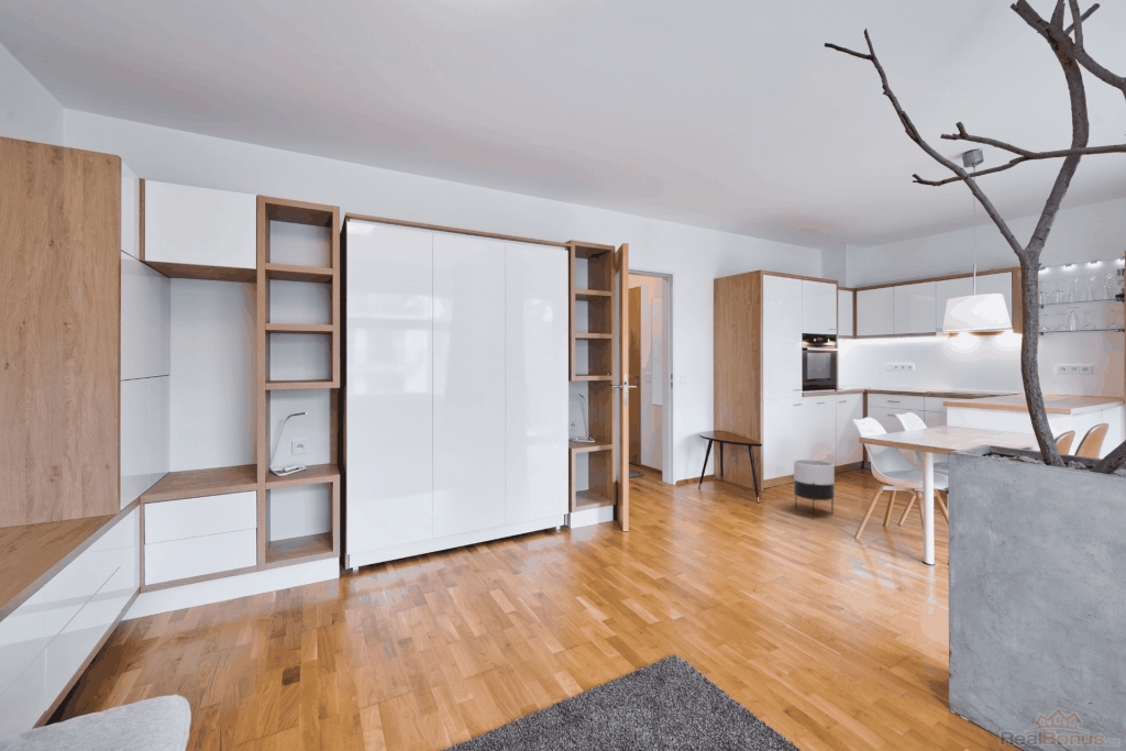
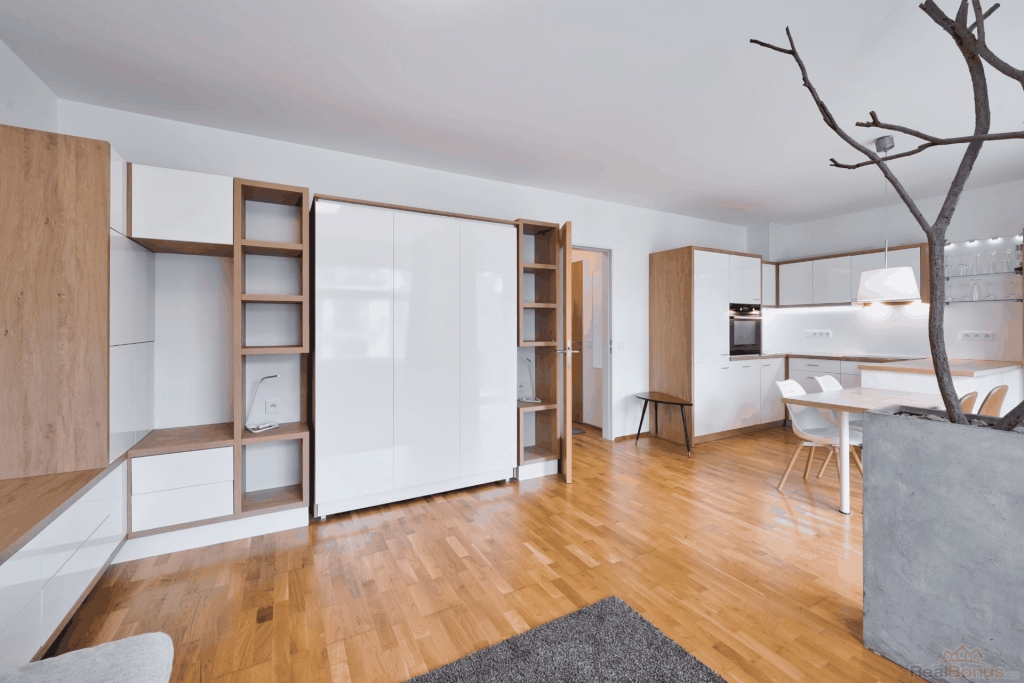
- planter (813, 487)
